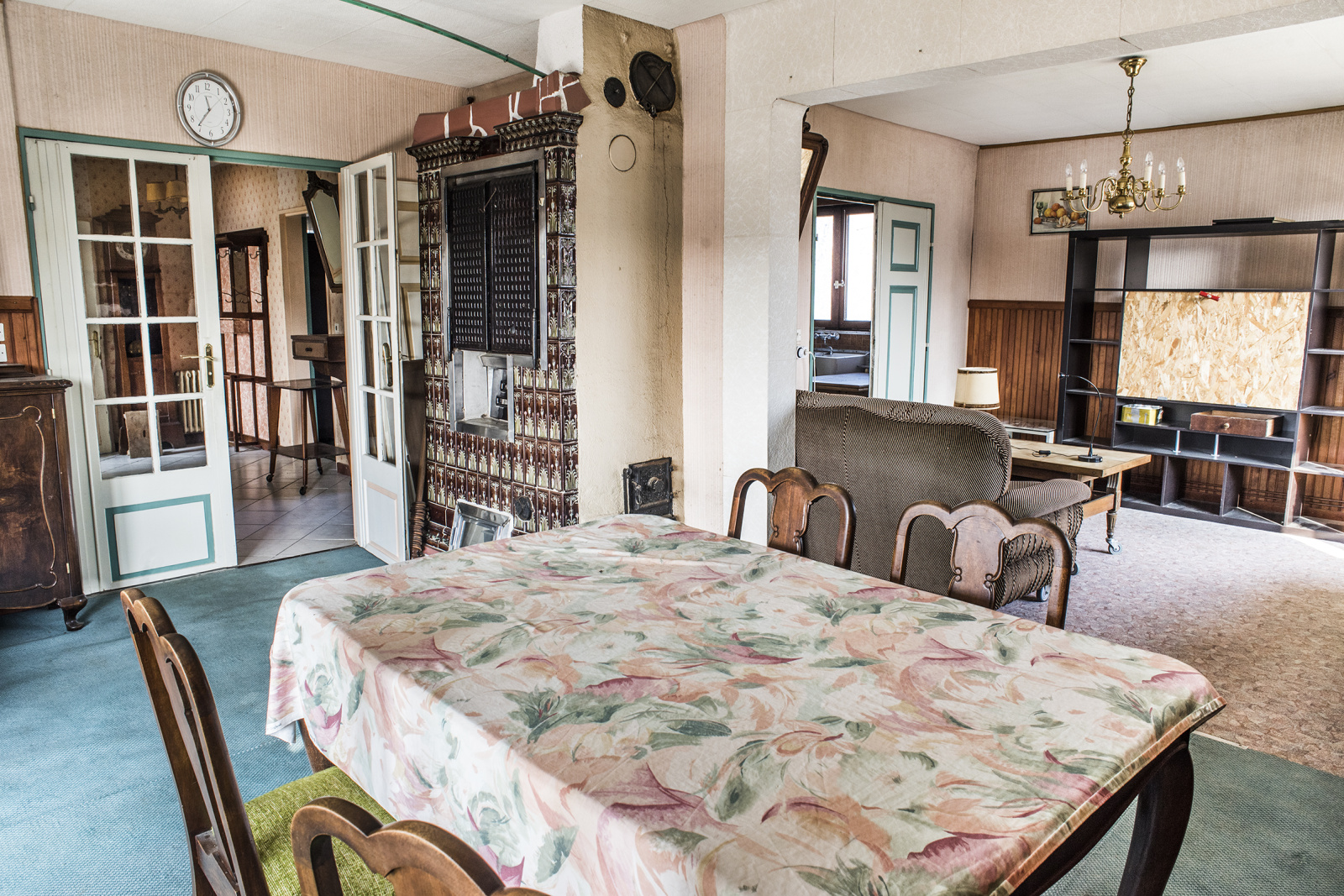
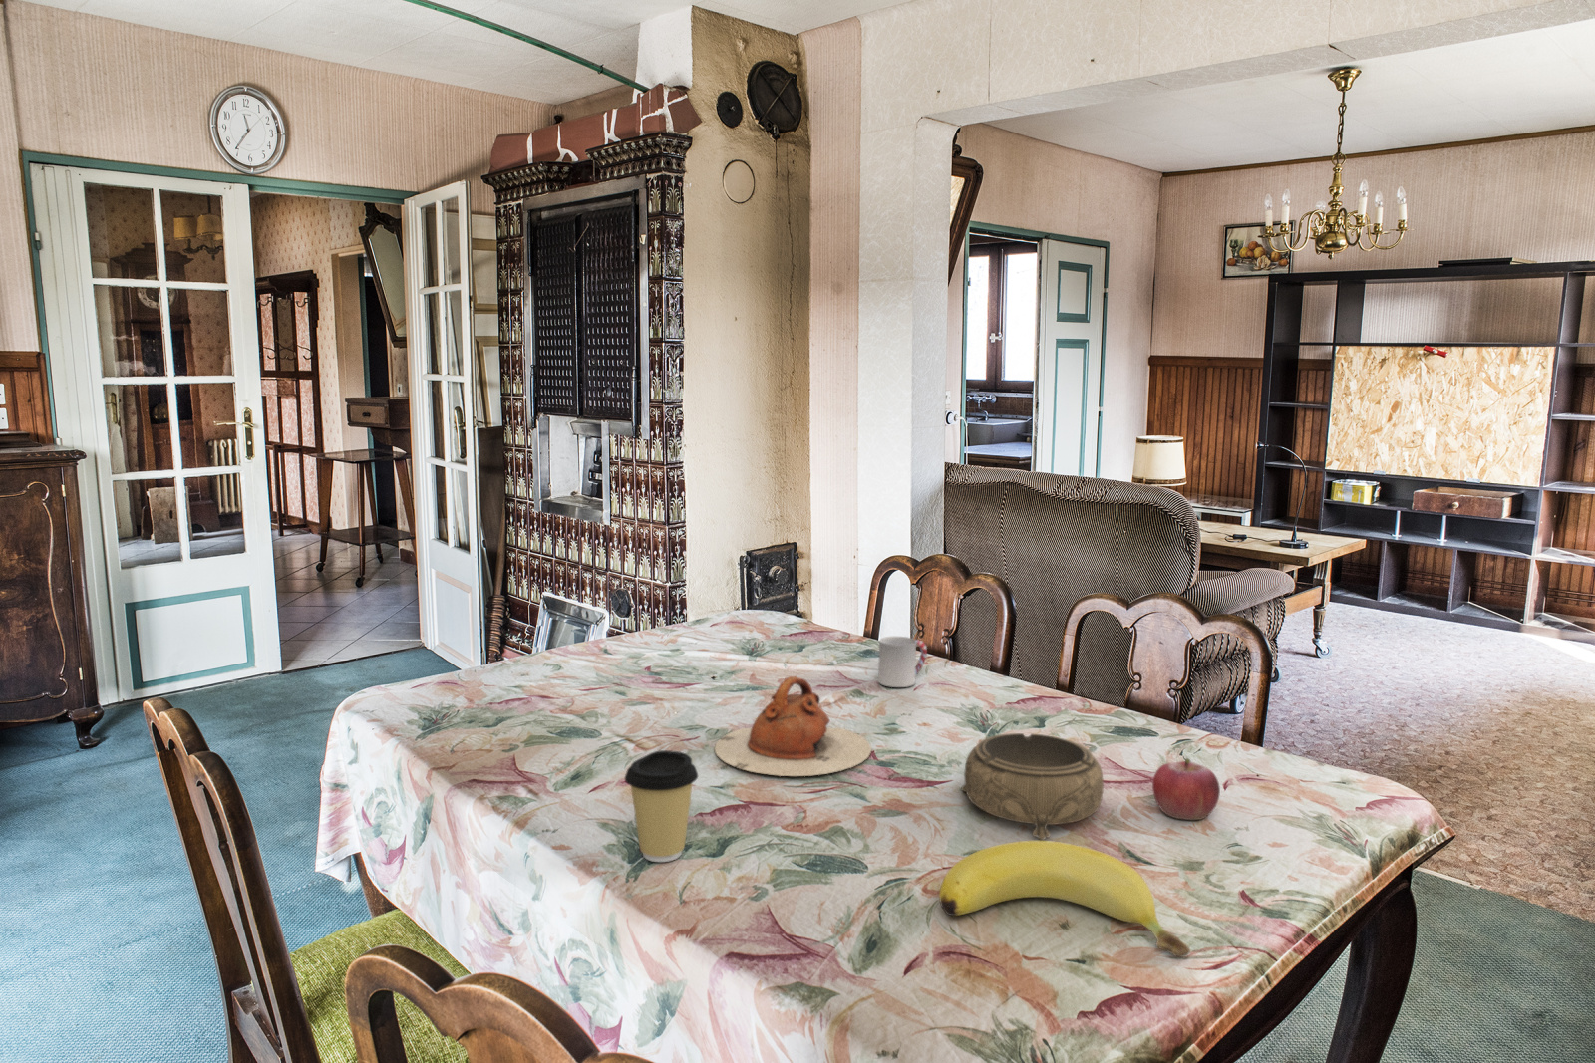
+ fruit (1186, 783)
+ banana (1053, 897)
+ cup (903, 661)
+ decorative bowl (1032, 781)
+ teapot (793, 713)
+ coffee cup (661, 807)
